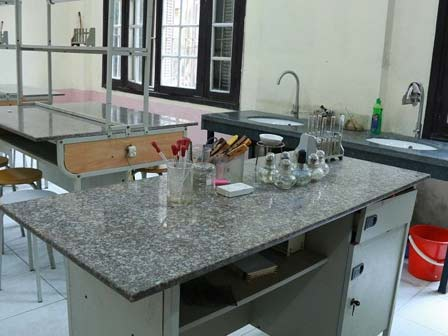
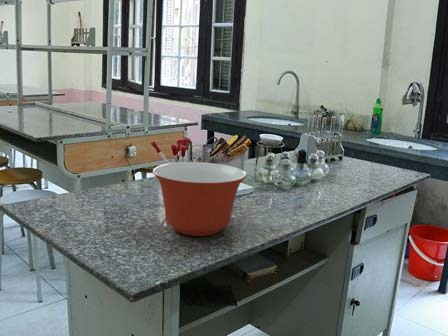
+ mixing bowl (198, 200)
